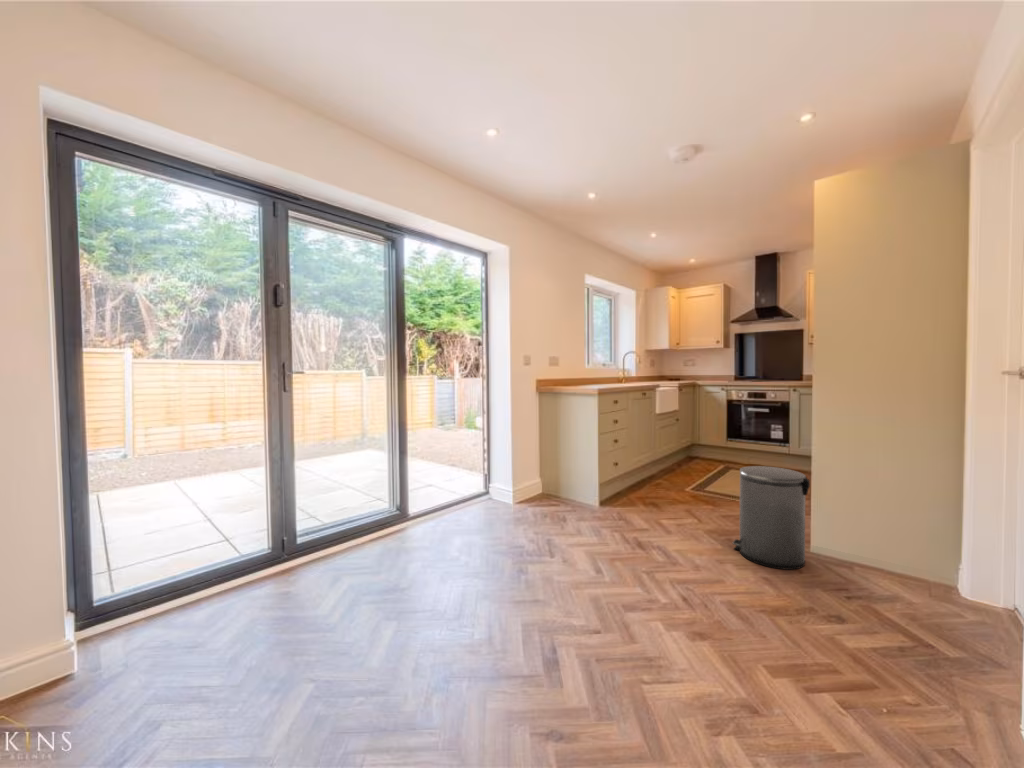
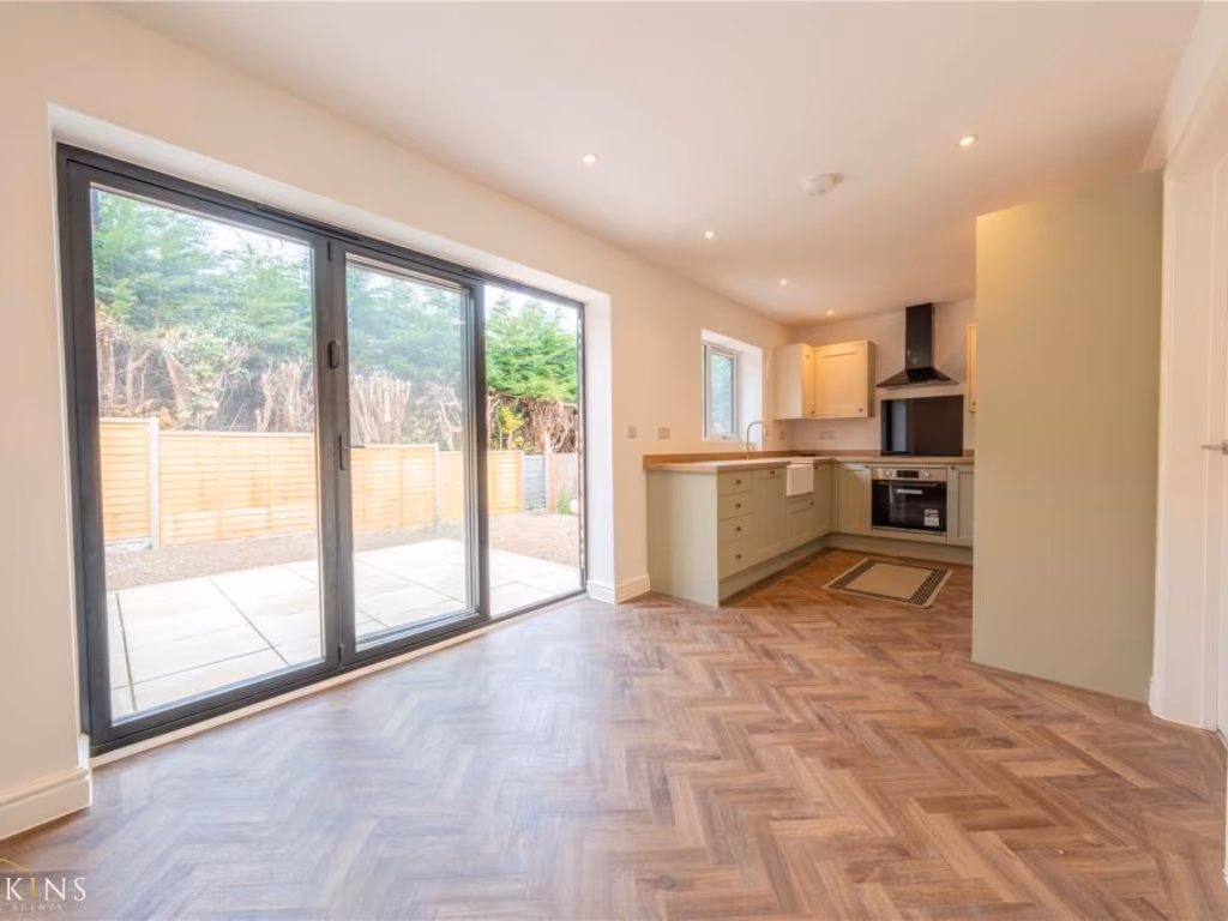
- trash can (769, 513)
